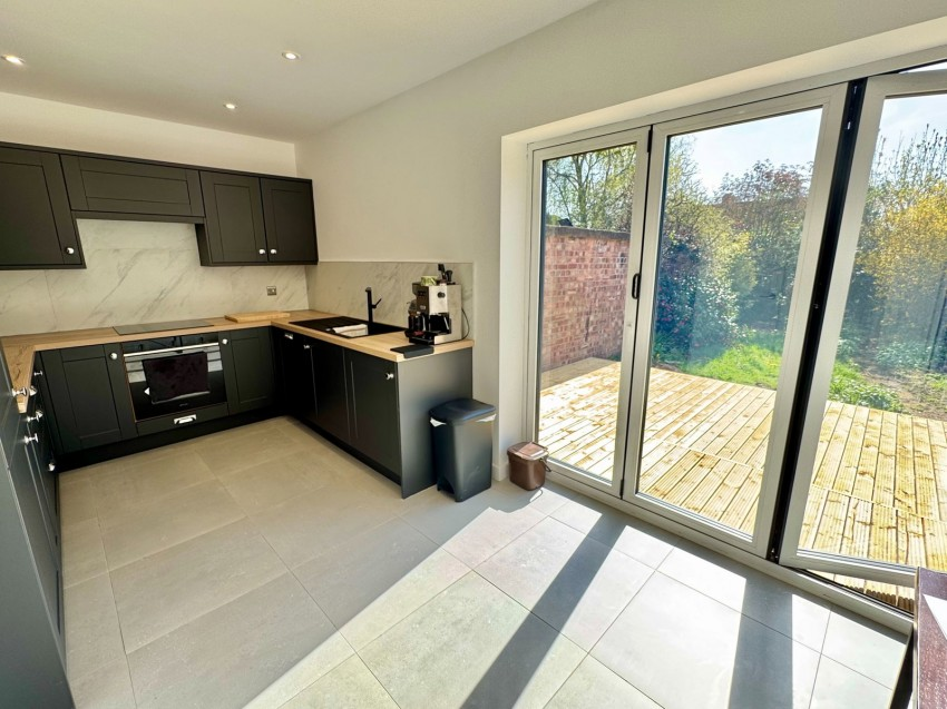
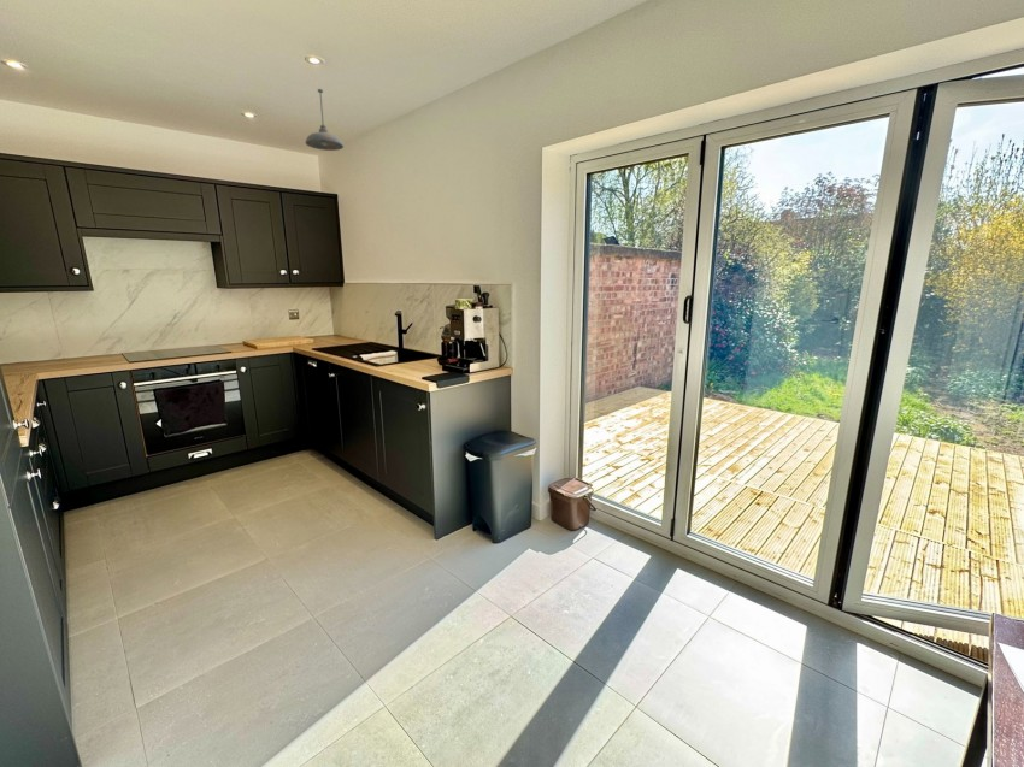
+ pendant light (322, 118)
